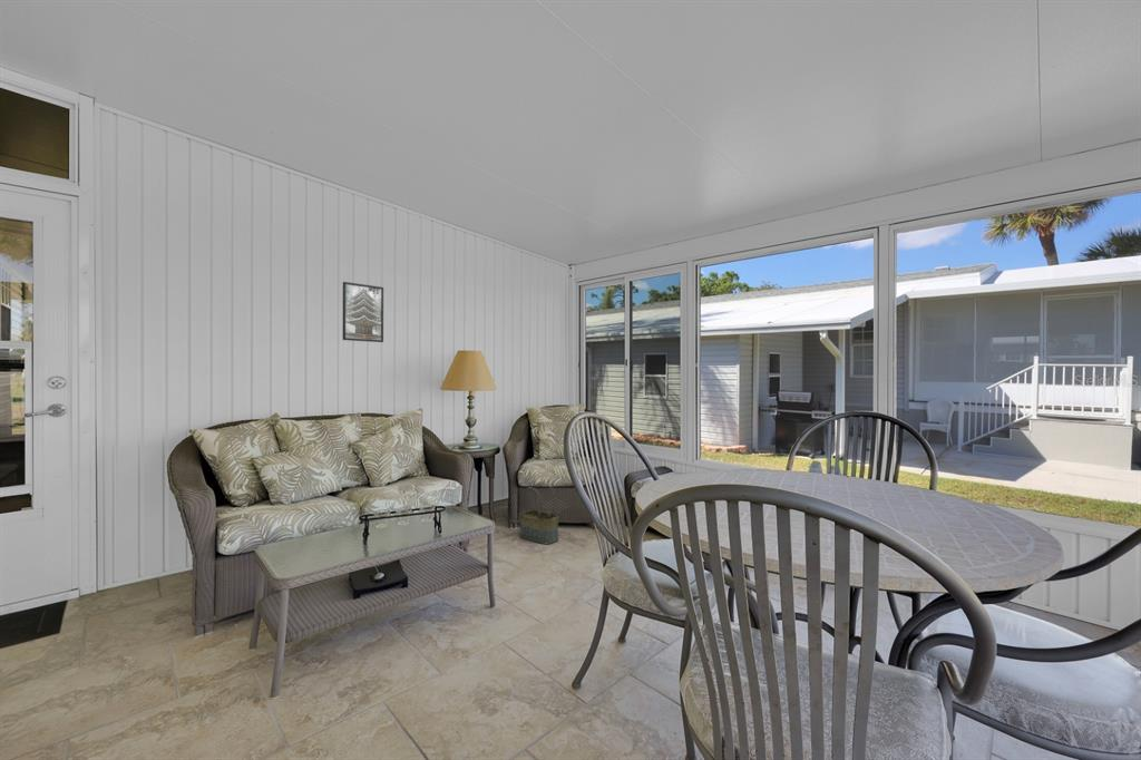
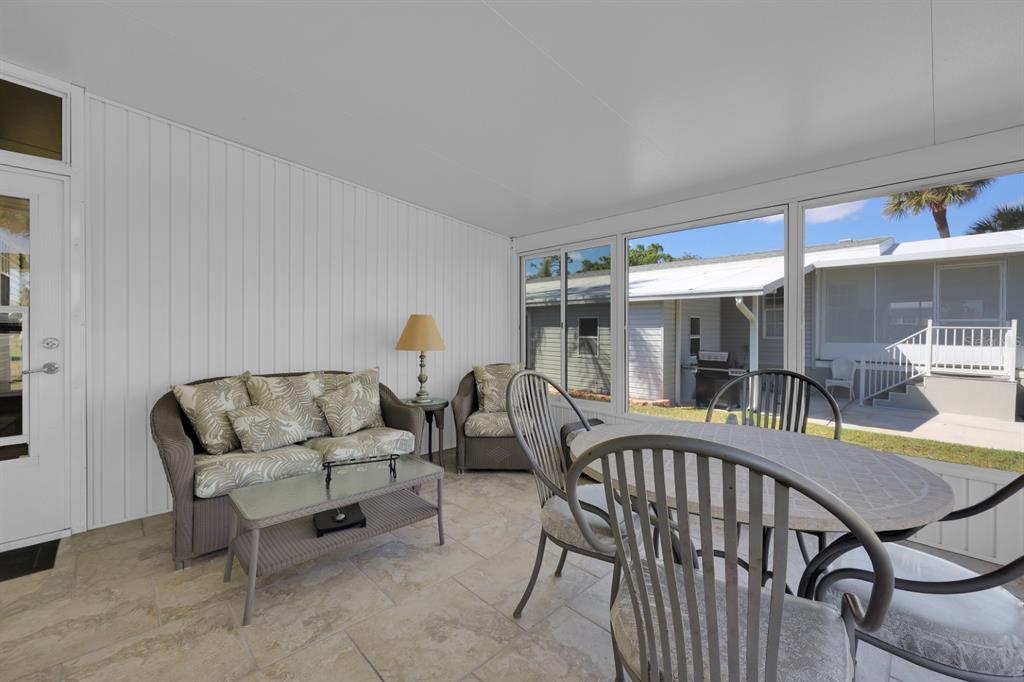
- basket (538, 511)
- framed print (363, 312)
